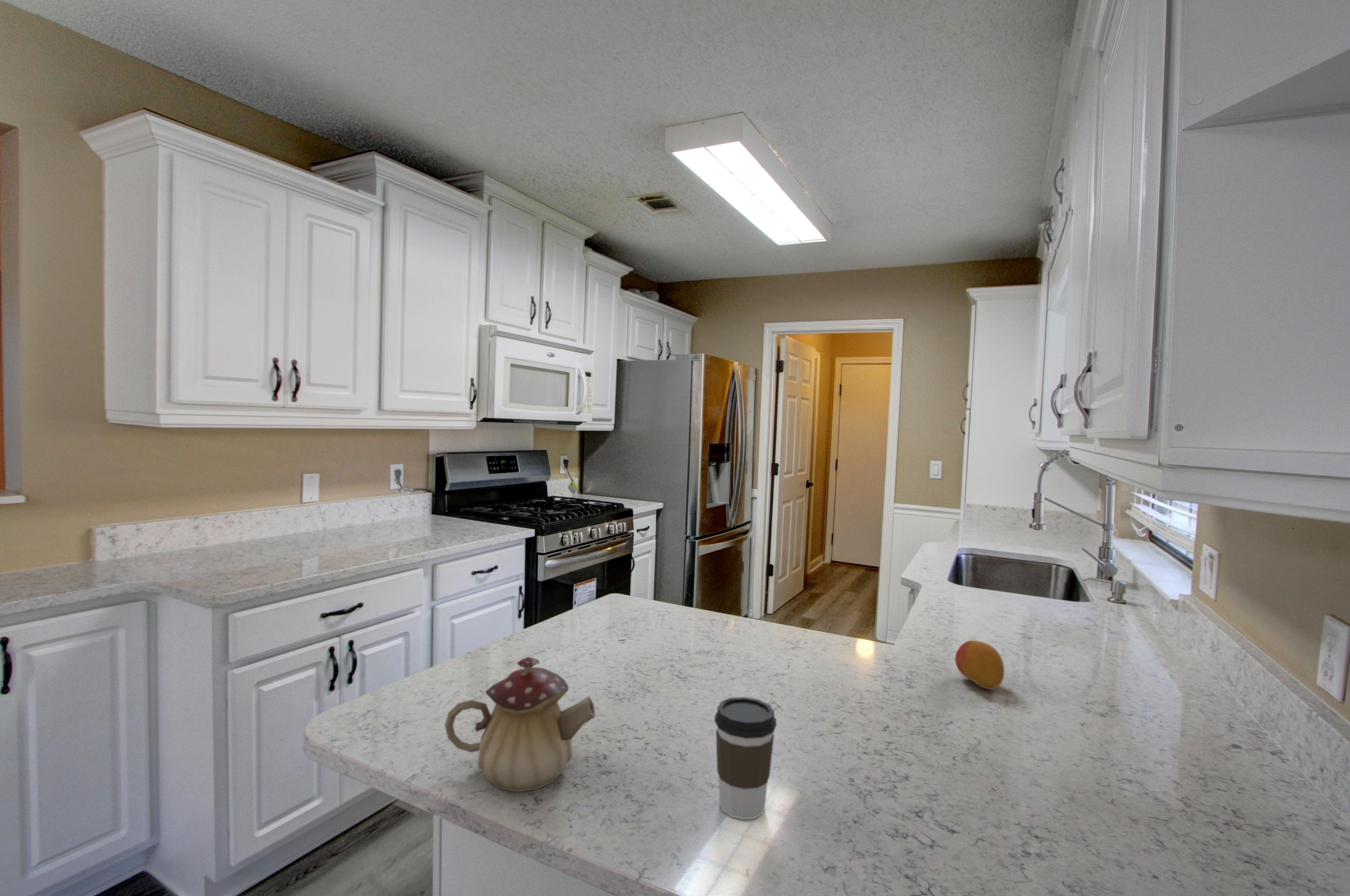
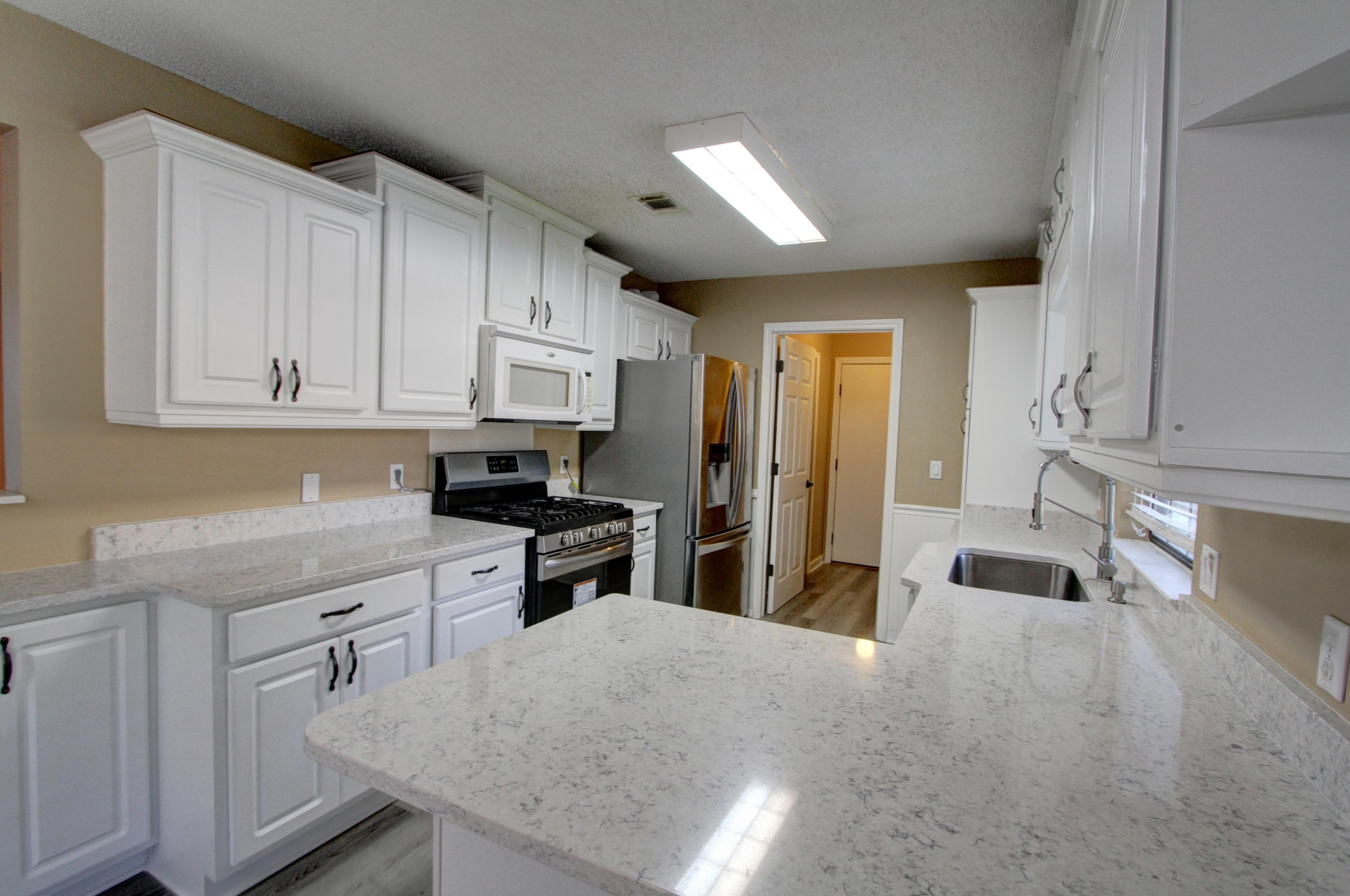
- coffee cup (744, 757)
- teapot (520, 713)
- fruit (981, 662)
